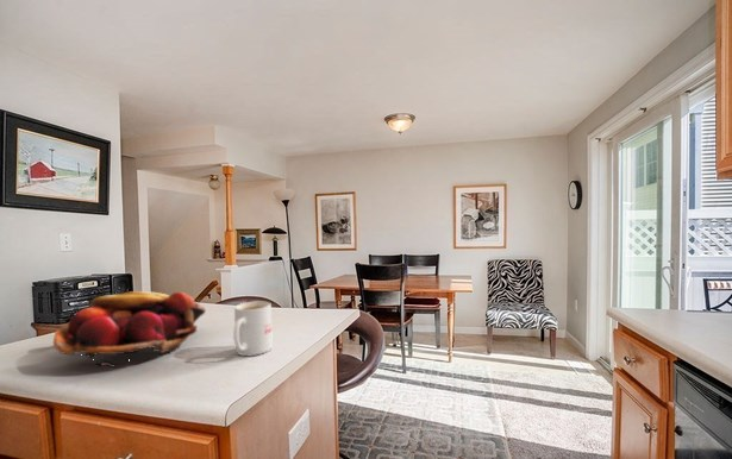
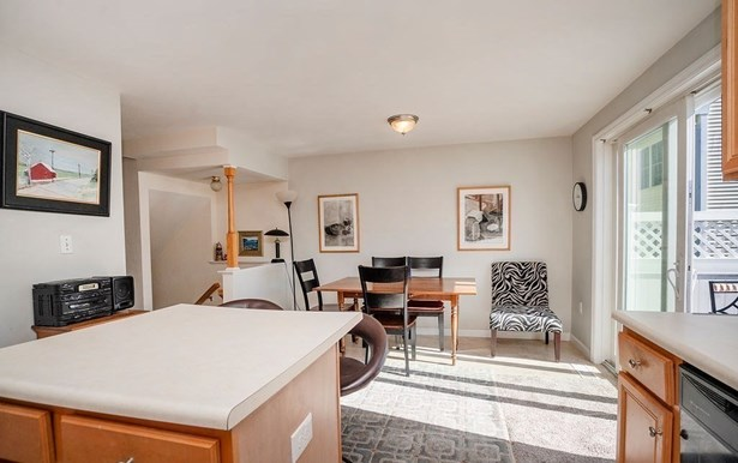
- mug (249, 329)
- fruit basket (134, 321)
